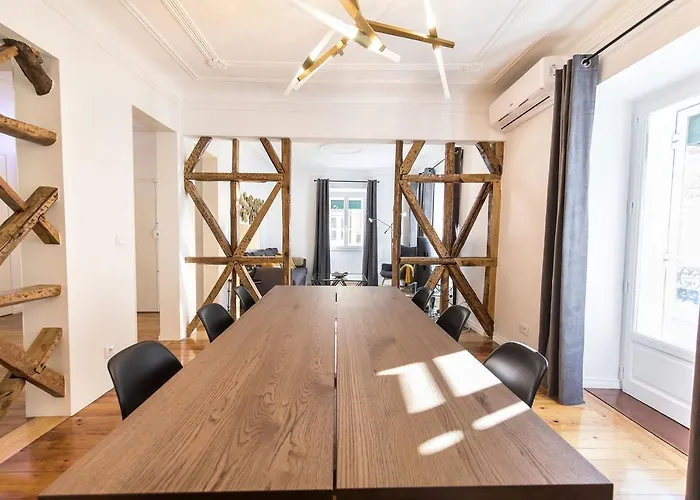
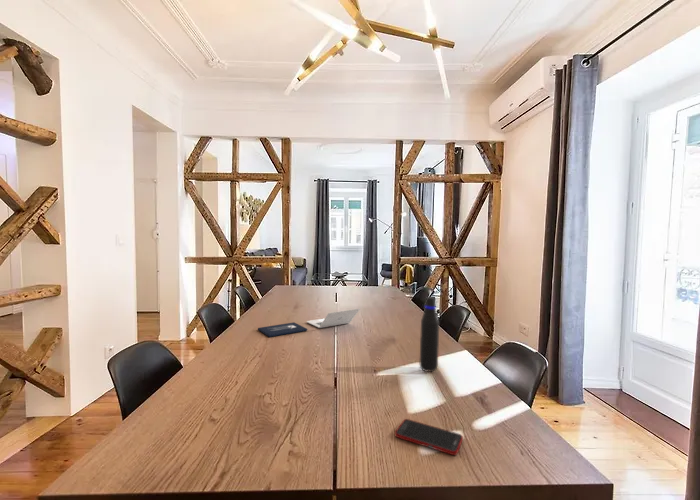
+ cell phone (428, 435)
+ water bottle (429, 334)
+ laptop (311, 320)
